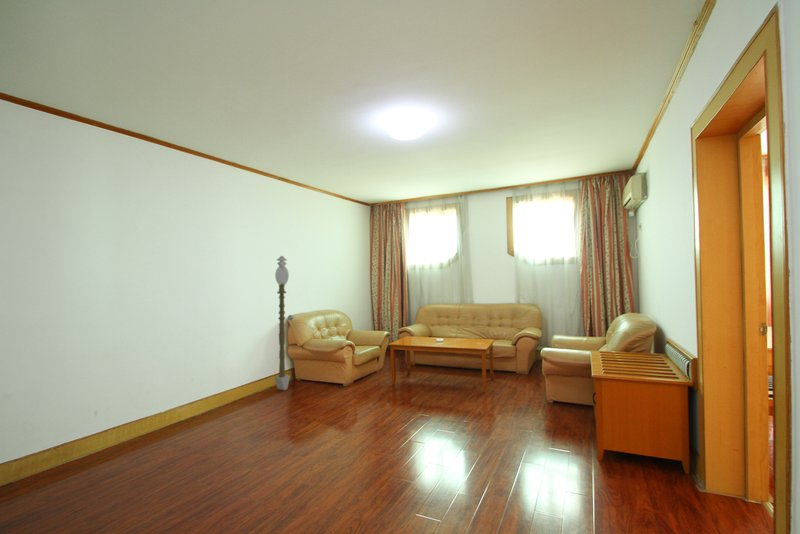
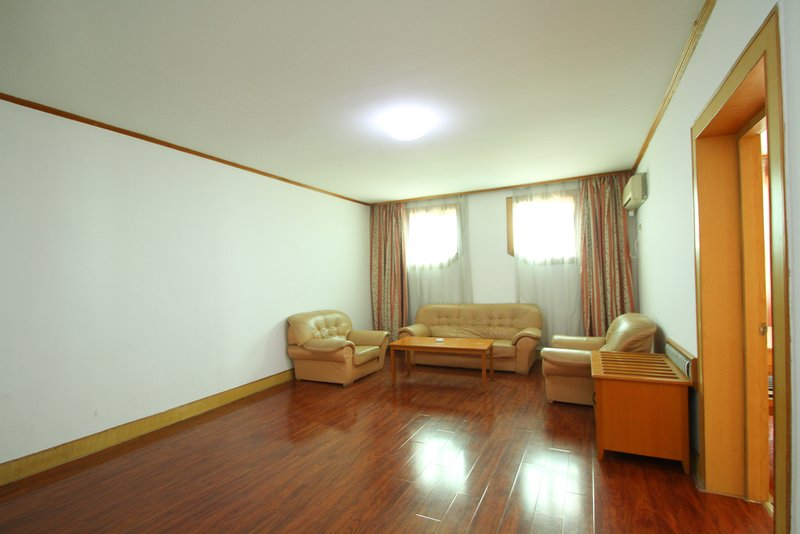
- magic staff (283, 321)
